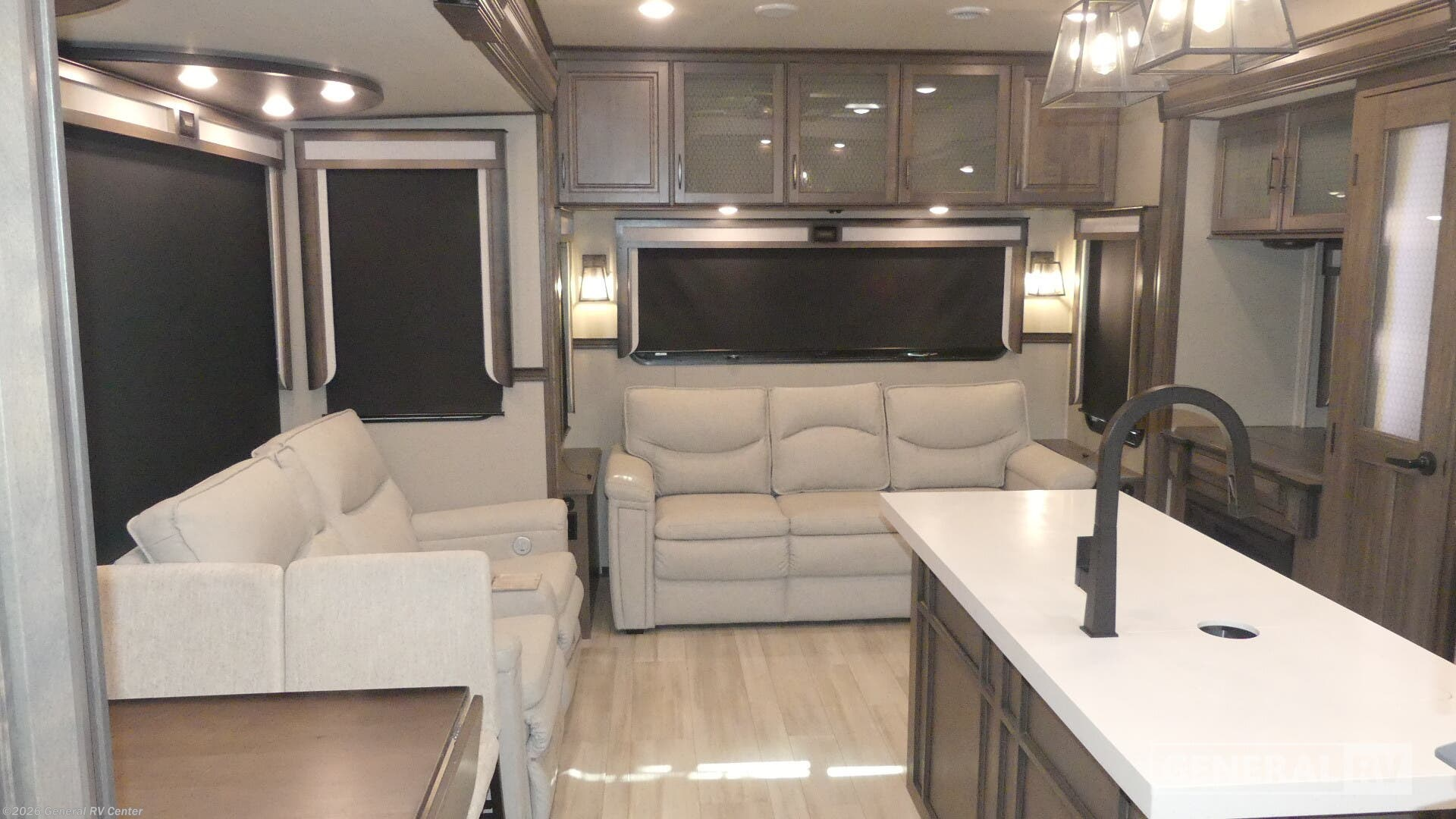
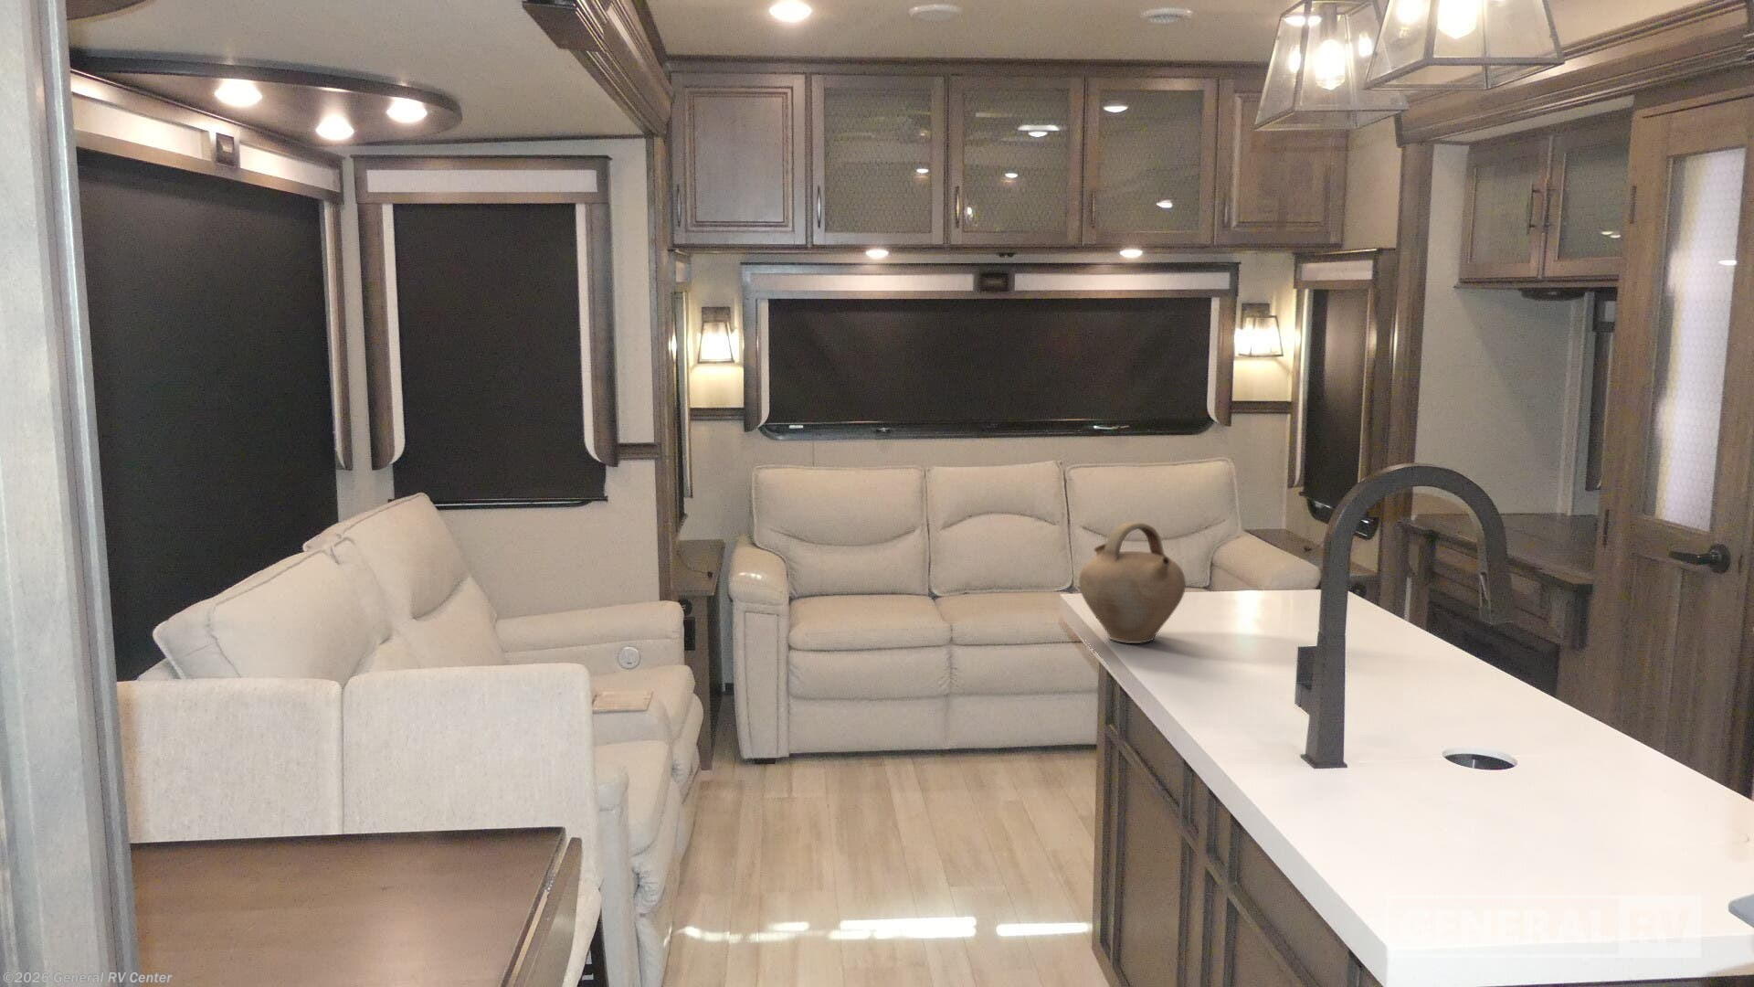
+ jug (1135, 581)
